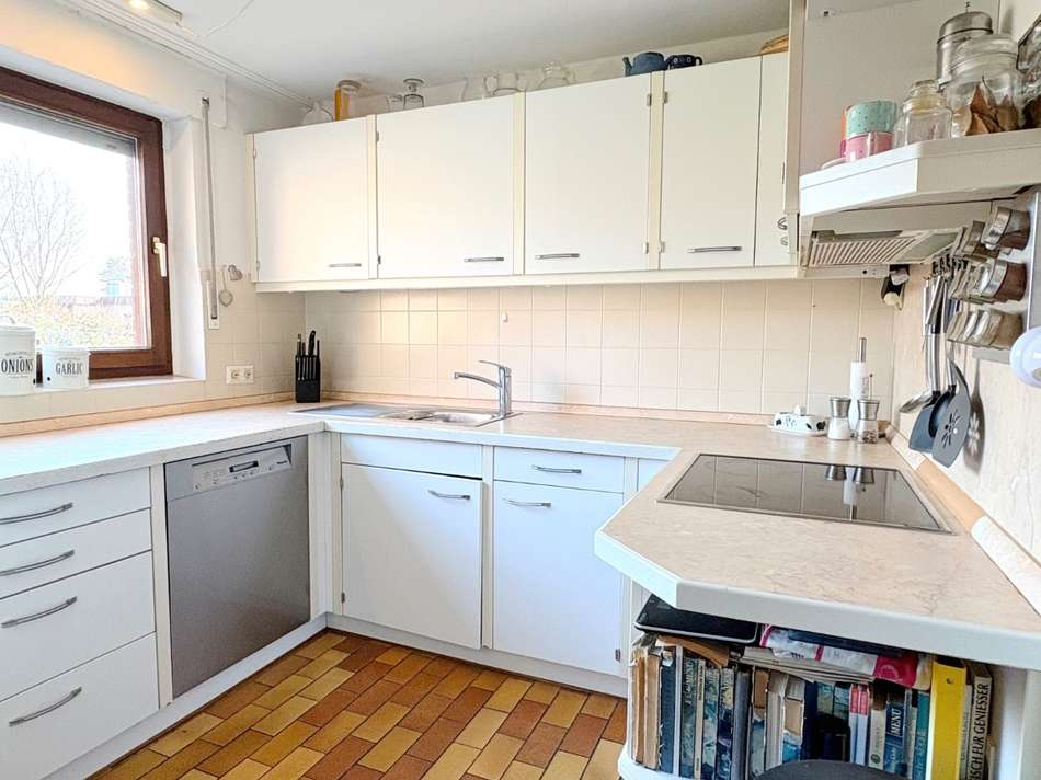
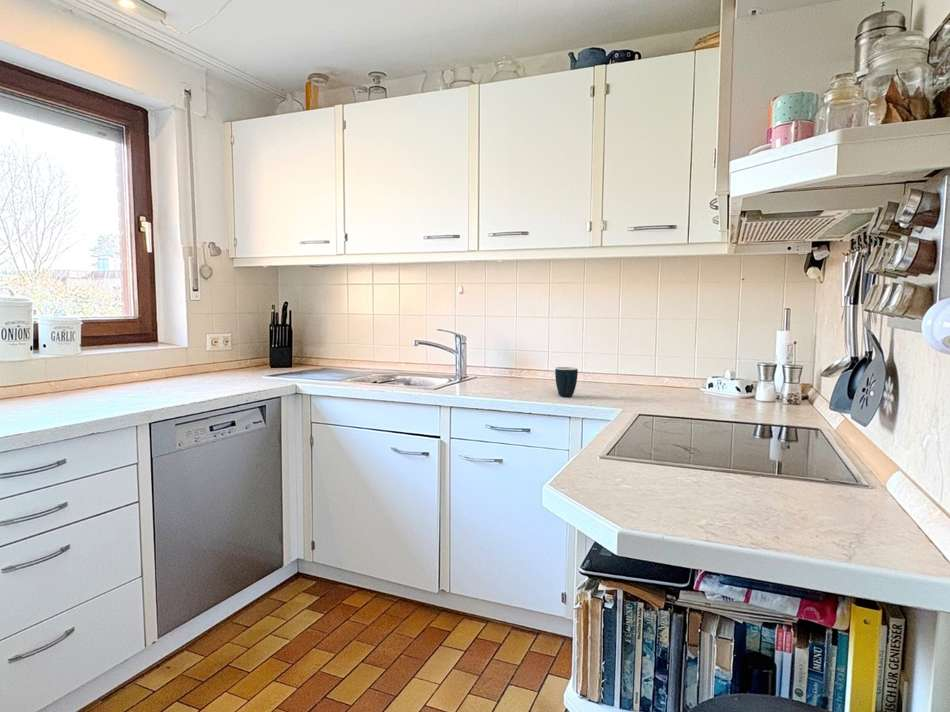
+ mug (566, 382)
